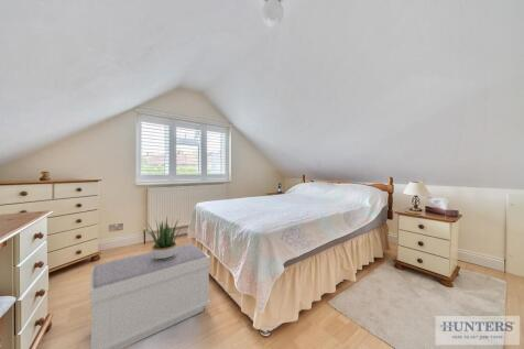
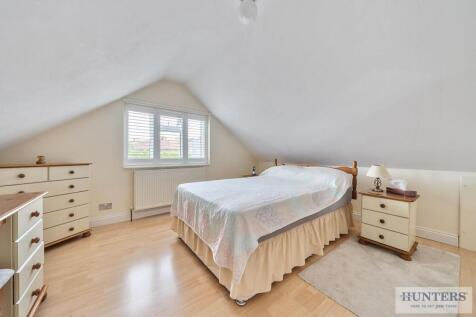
- bench (154, 287)
- potted plant (164, 237)
